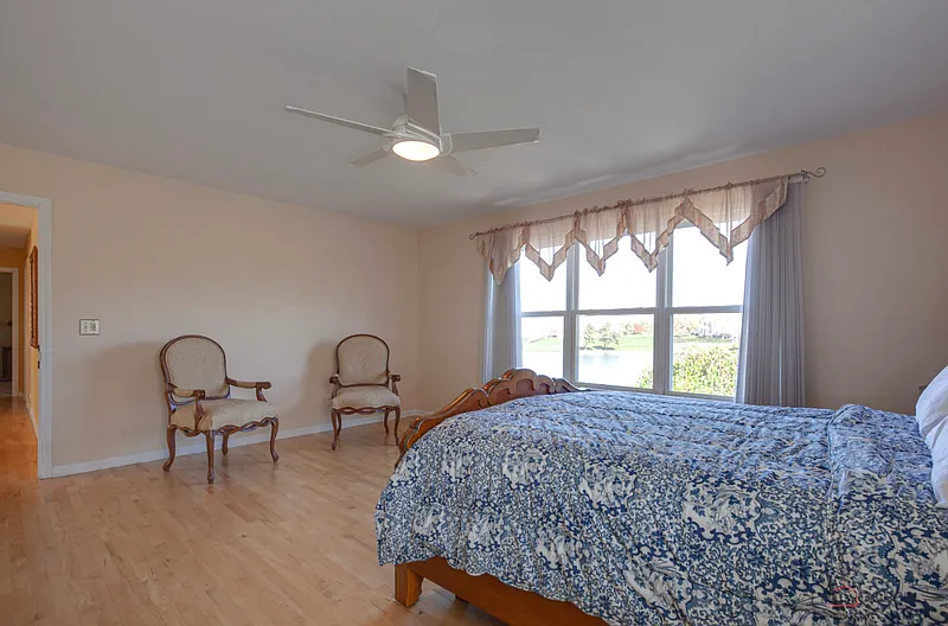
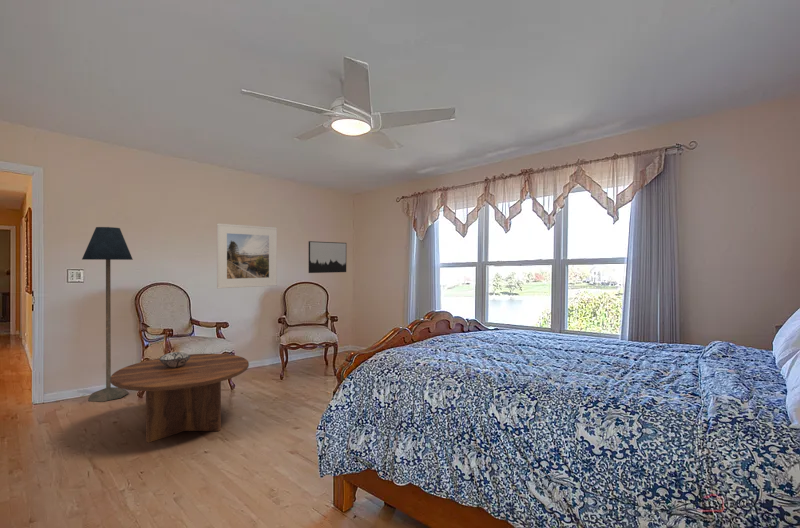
+ wall art (328, 257)
+ decorative bowl (175, 360)
+ floor lamp (108, 311)
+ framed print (248, 256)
+ coffee table (184, 398)
